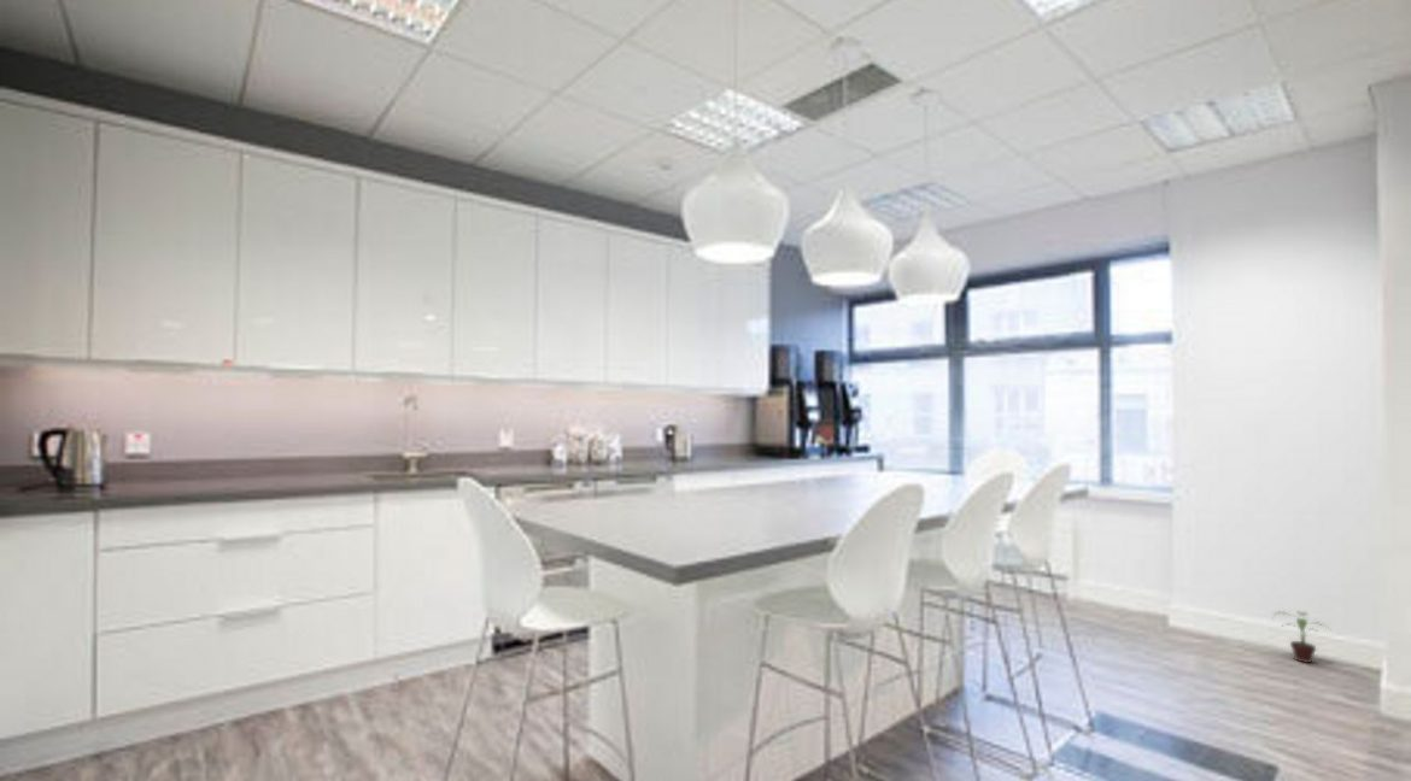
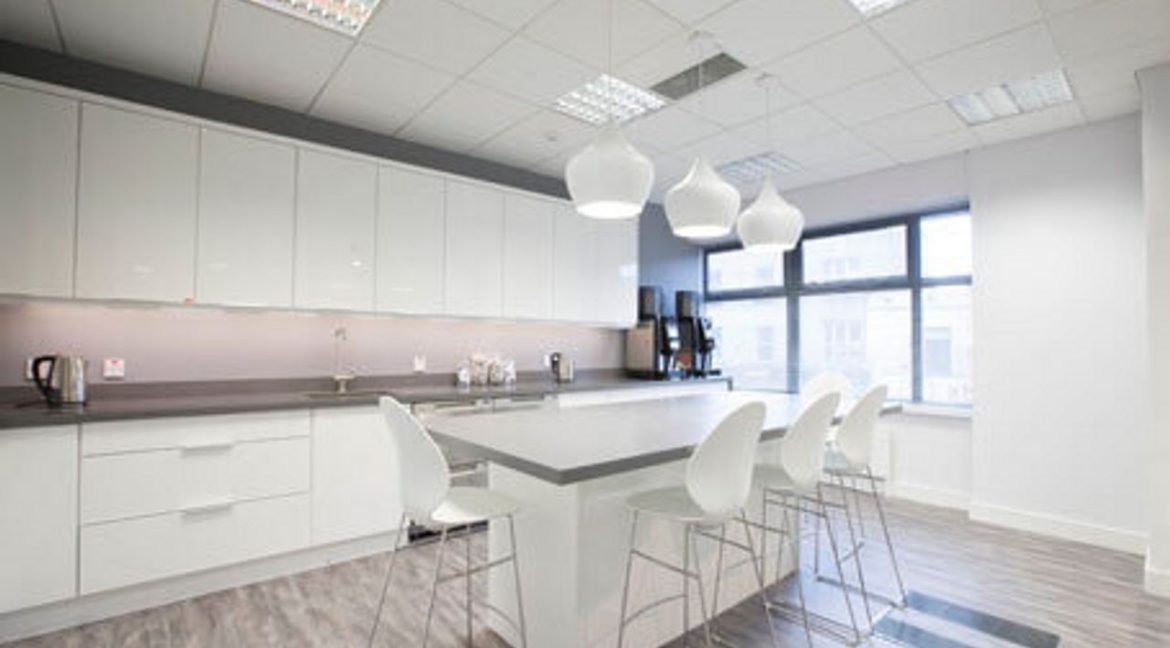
- potted plant (1301, 636)
